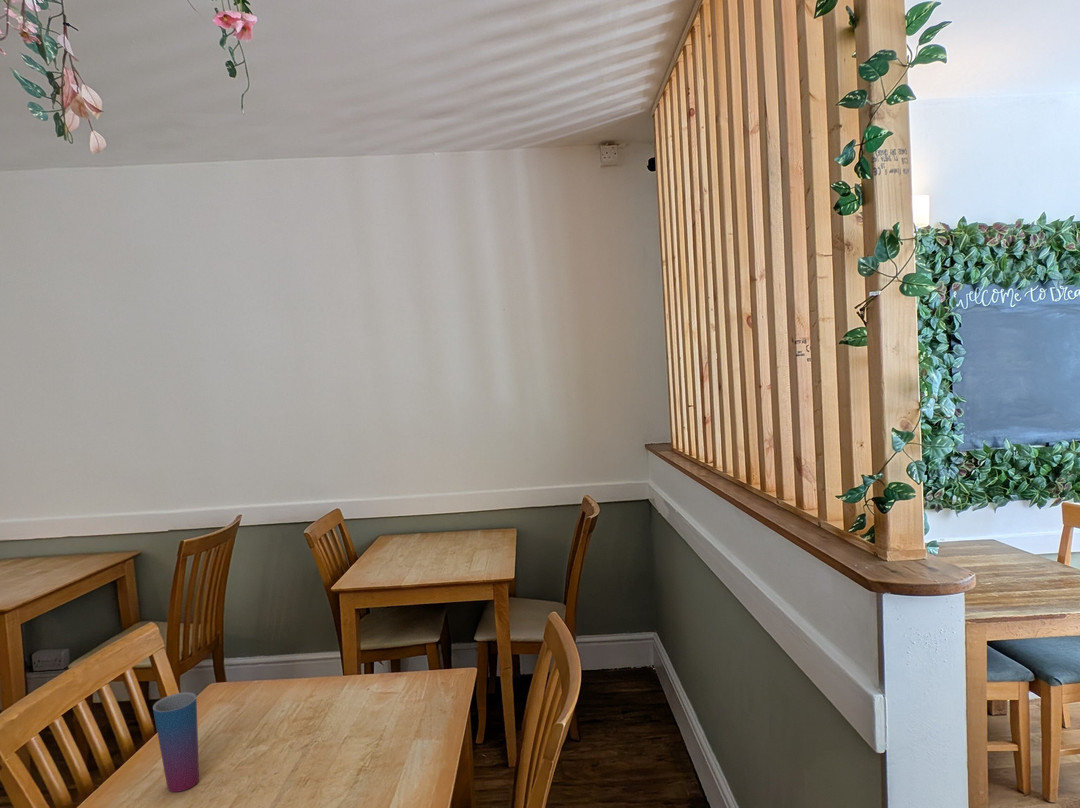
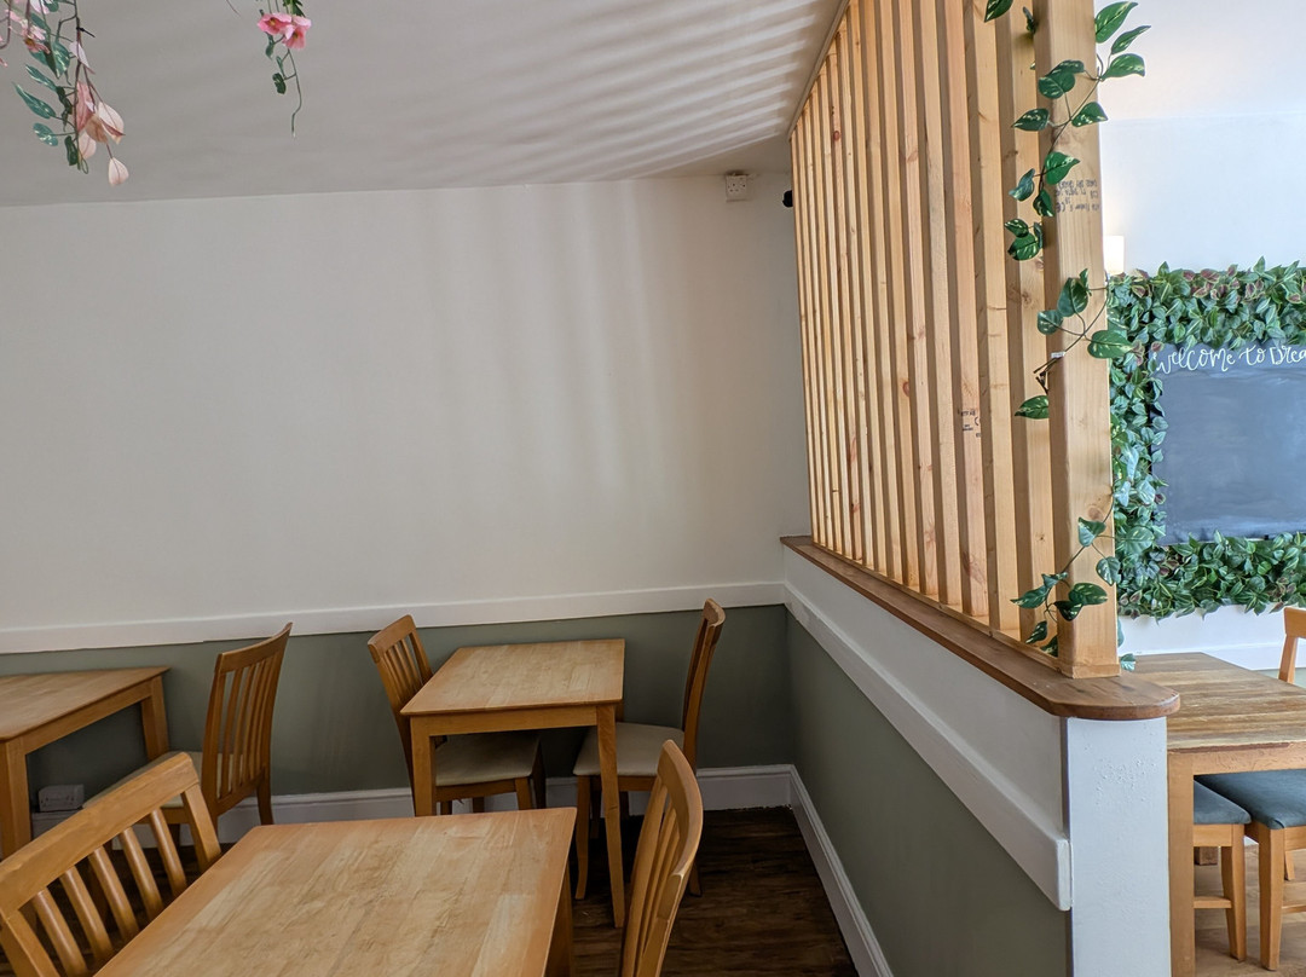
- cup (179, 742)
